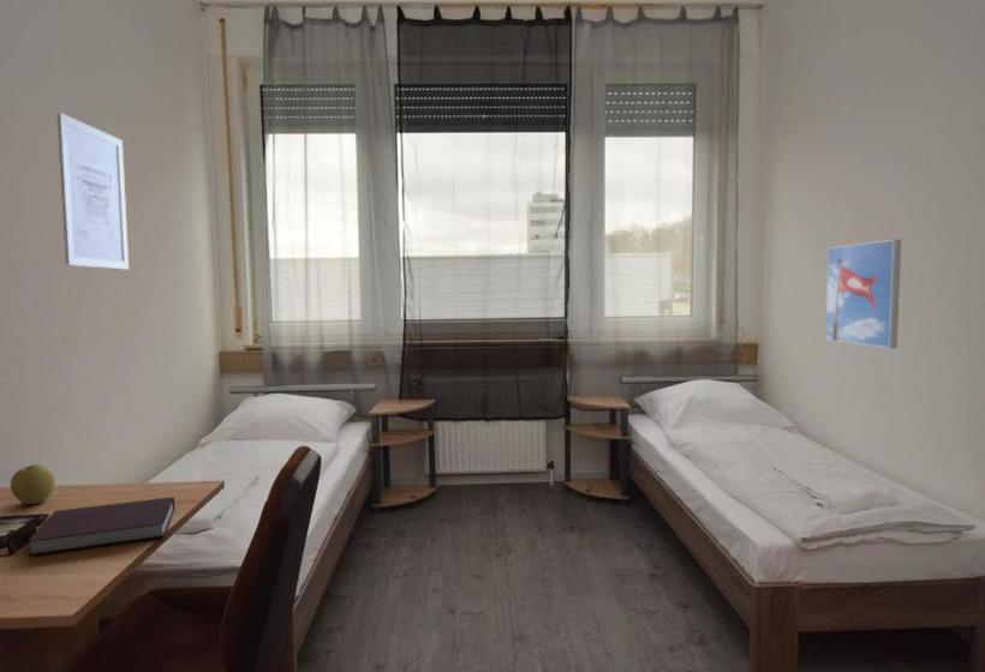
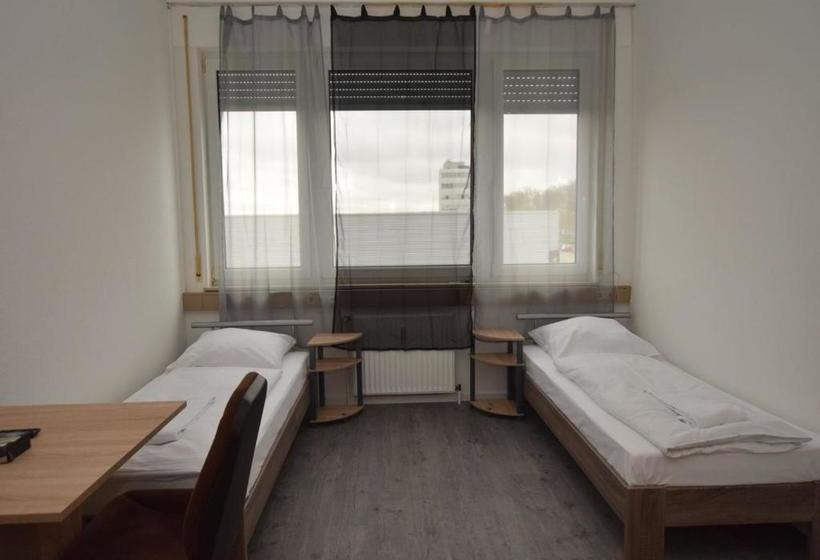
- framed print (859, 294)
- wall art (96, 198)
- fruit (32, 484)
- notebook (108, 523)
